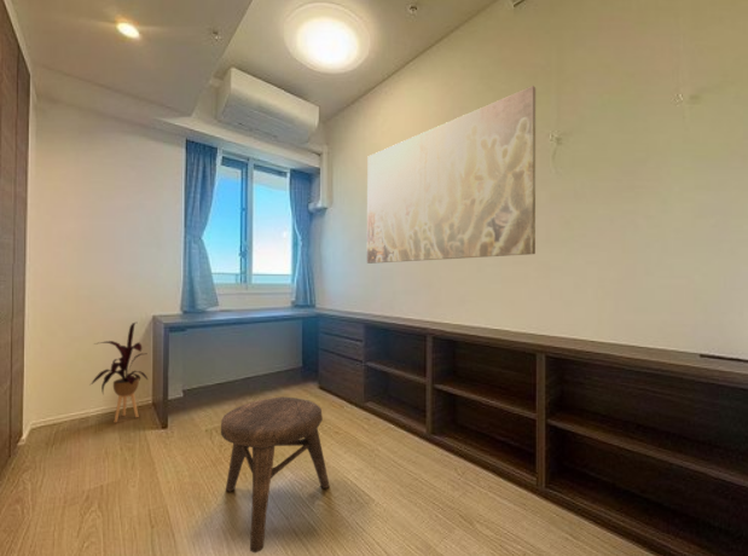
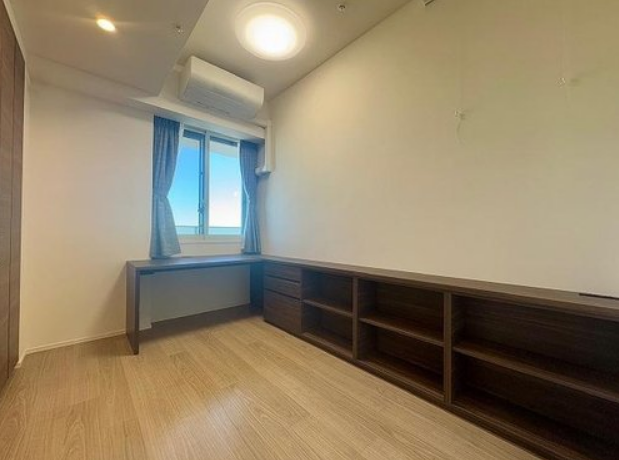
- house plant (120, 371)
- wall art (433, 193)
- stool (271, 461)
